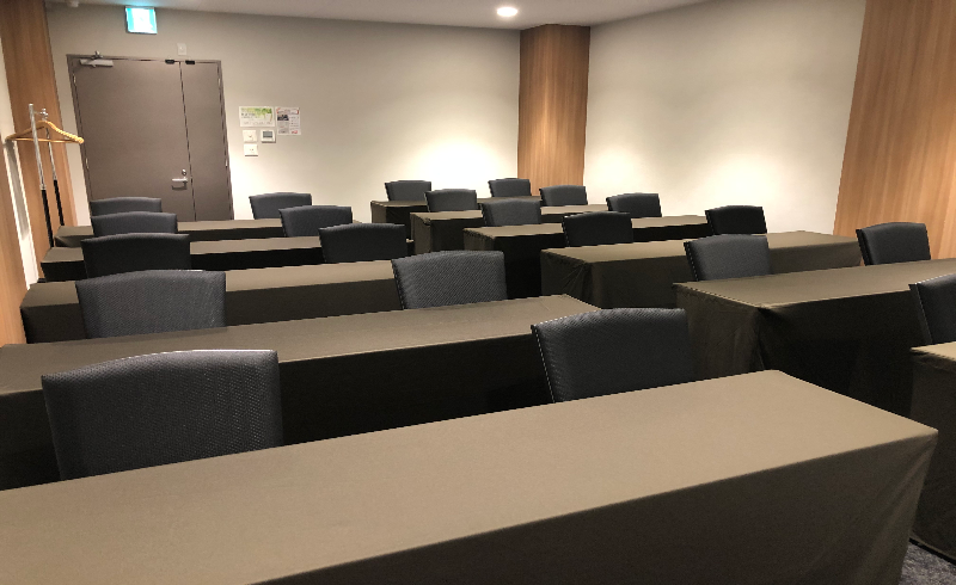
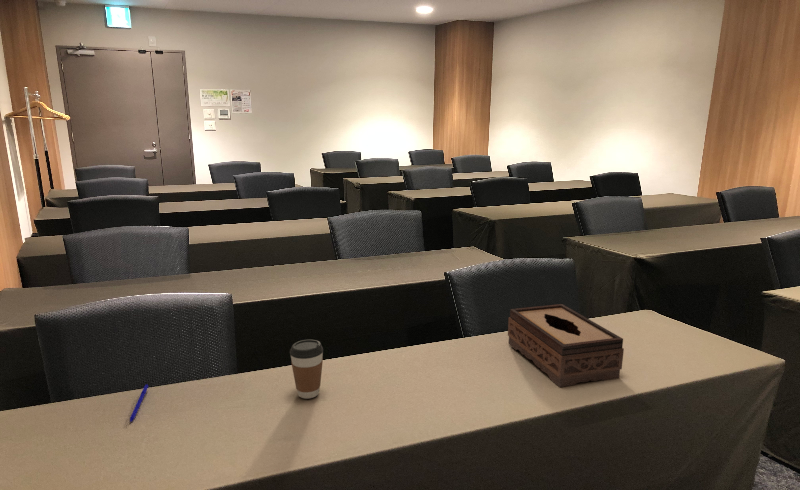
+ coffee cup (307, 369)
+ tissue box (561, 341)
+ pen (139, 402)
